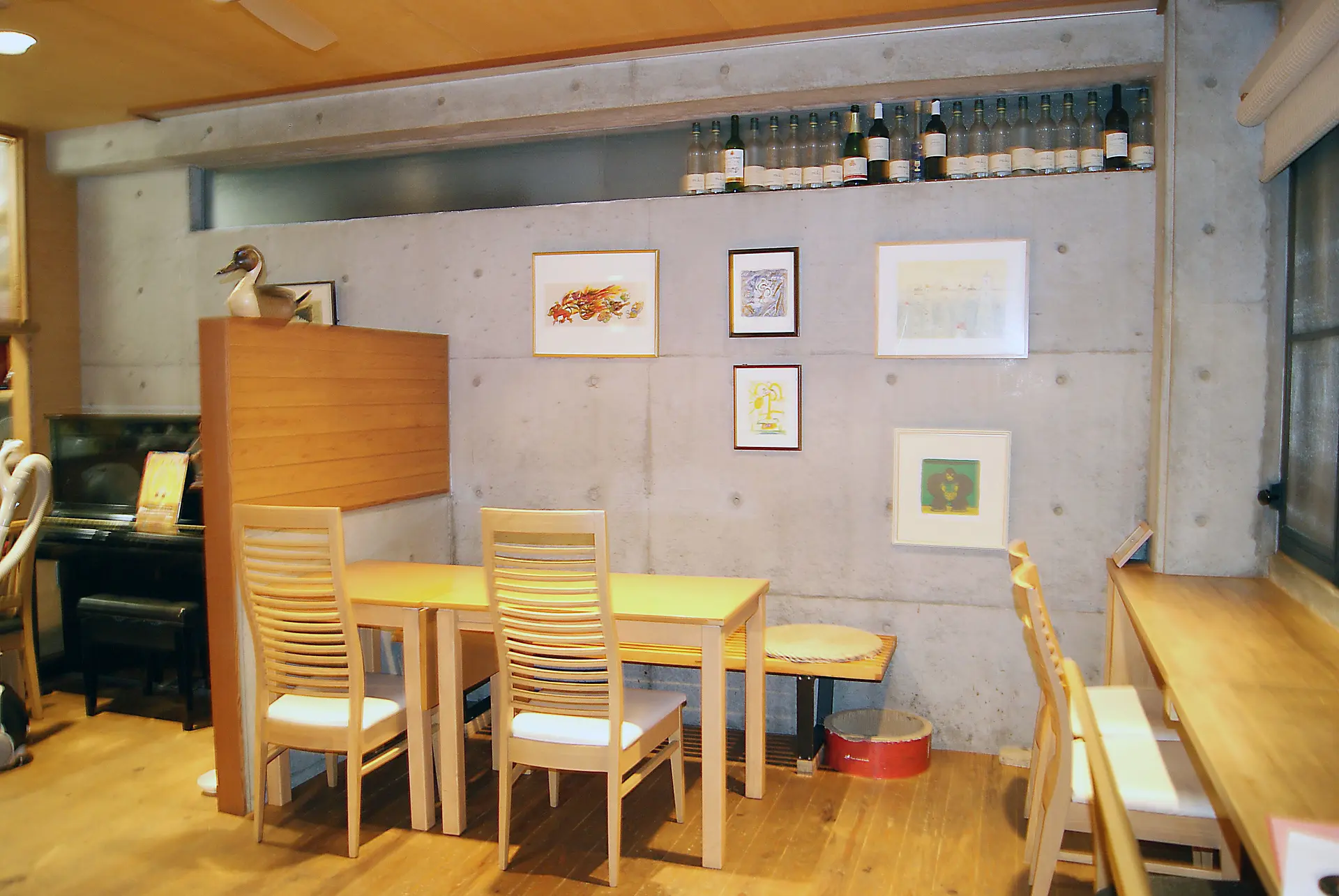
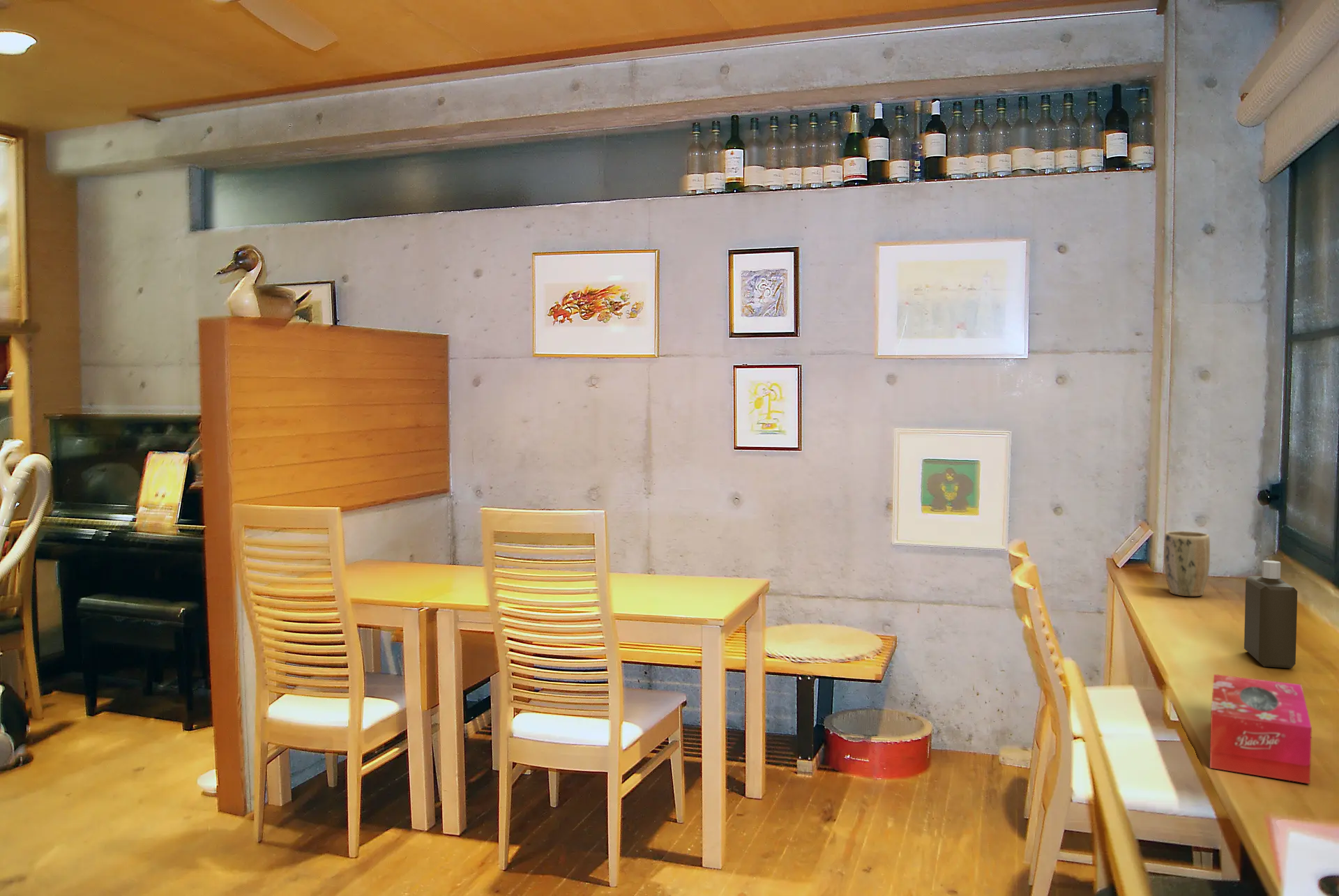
+ bottle (1270, 611)
+ plant pot (1186, 563)
+ tissue box (1257, 724)
